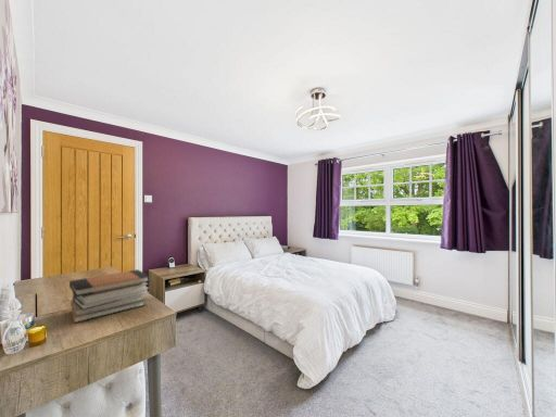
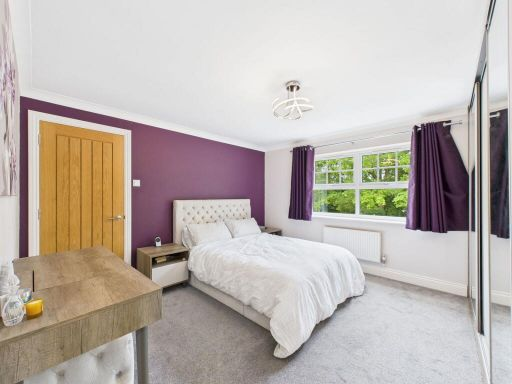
- book stack (111, 292)
